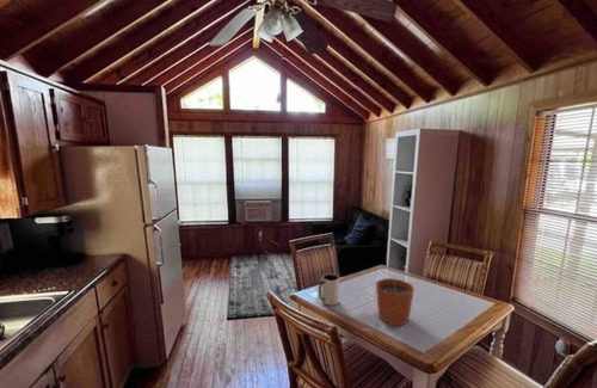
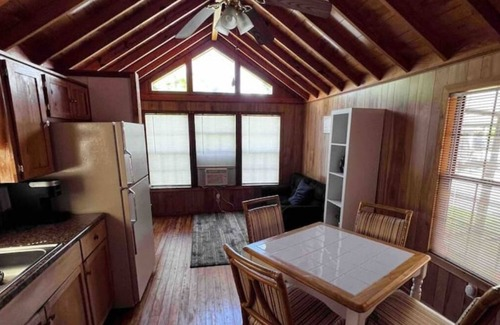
- pitcher (328, 290)
- plant pot (394, 294)
